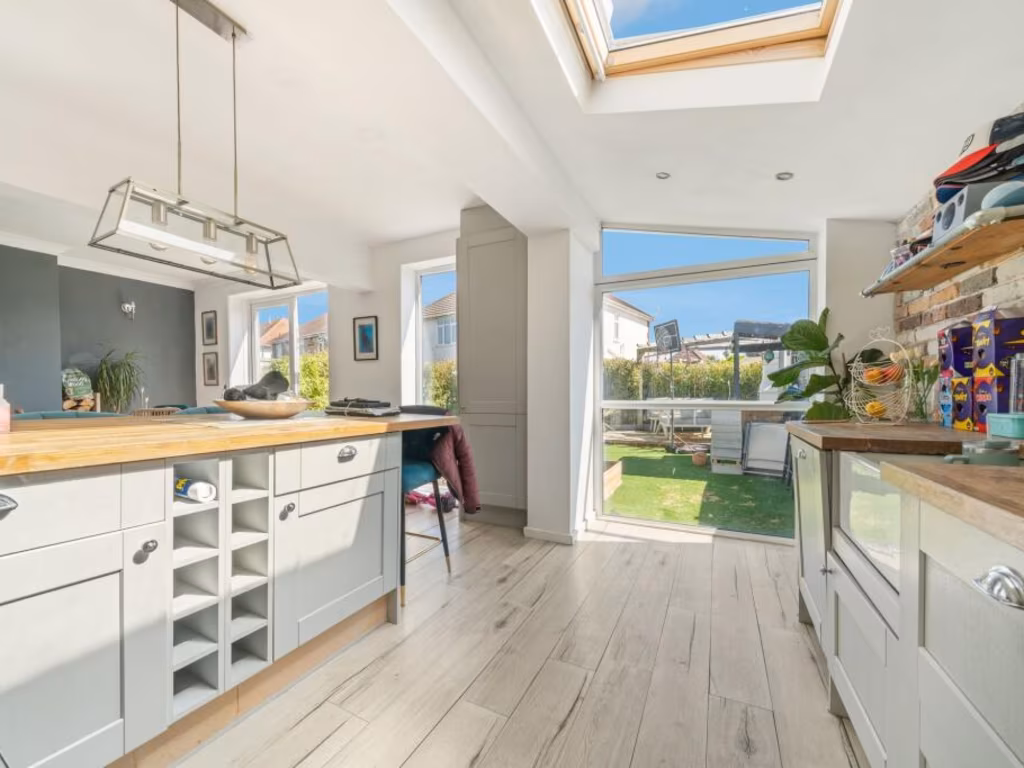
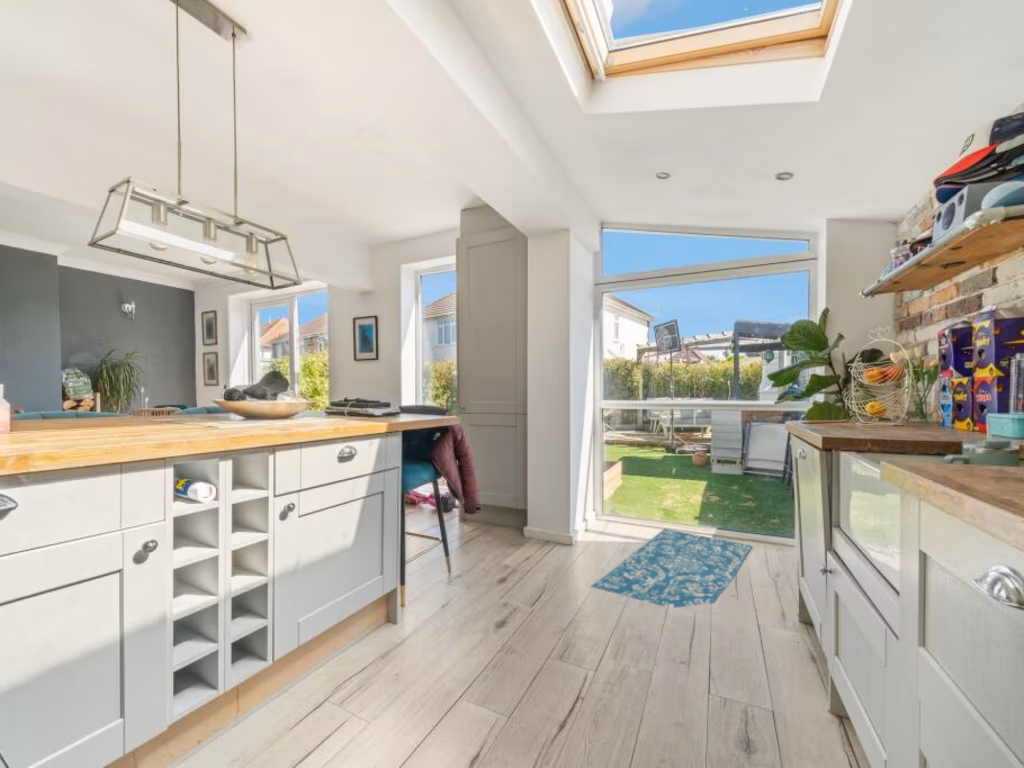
+ rug (680, 563)
